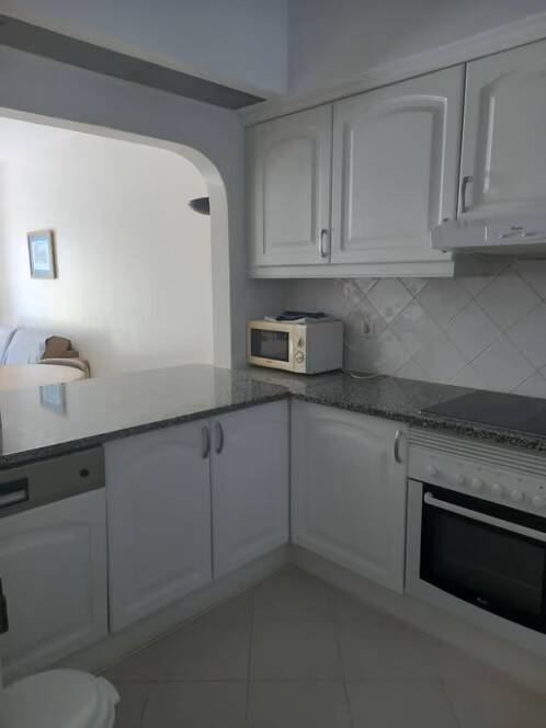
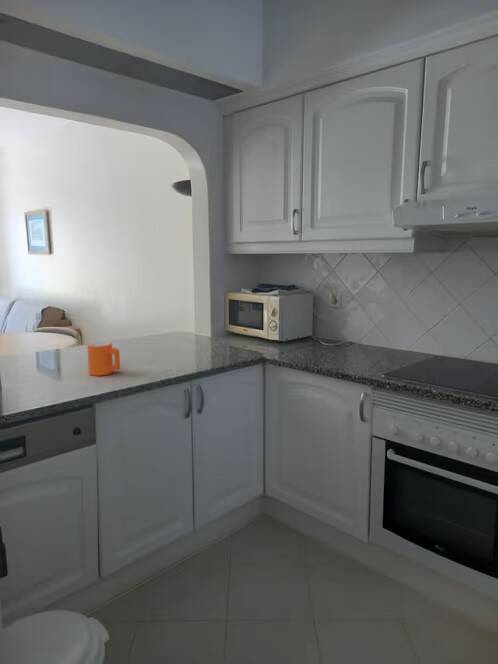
+ mug (104, 358)
